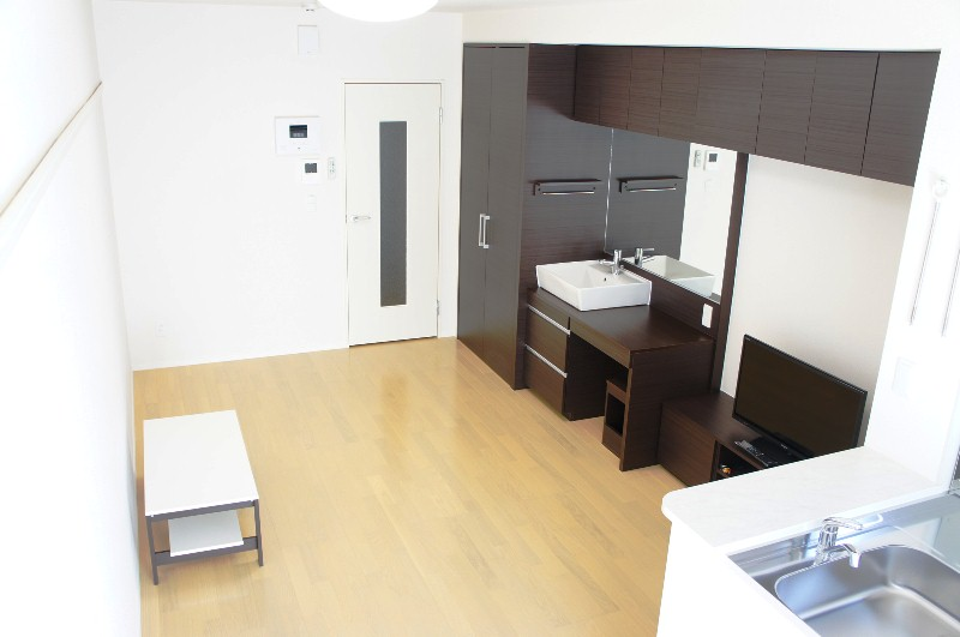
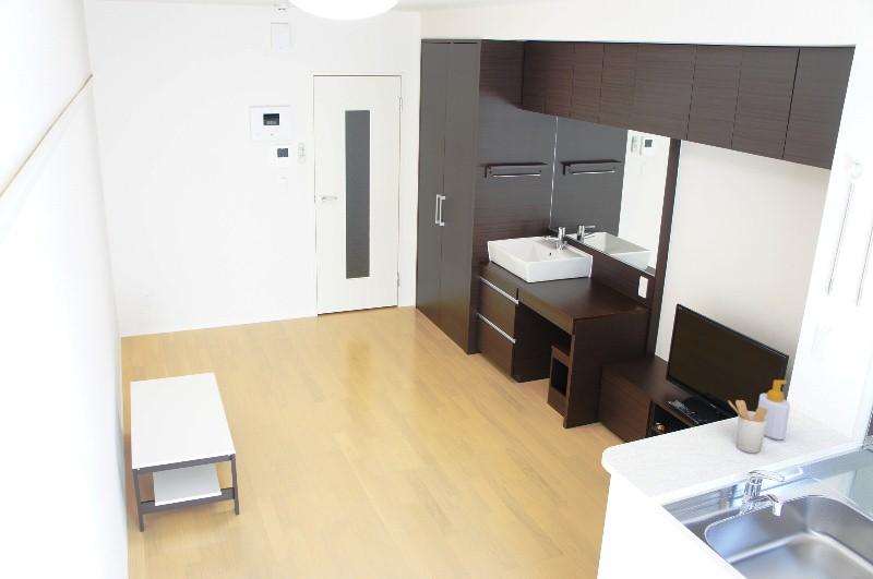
+ soap bottle (774, 407)
+ utensil holder (744, 424)
